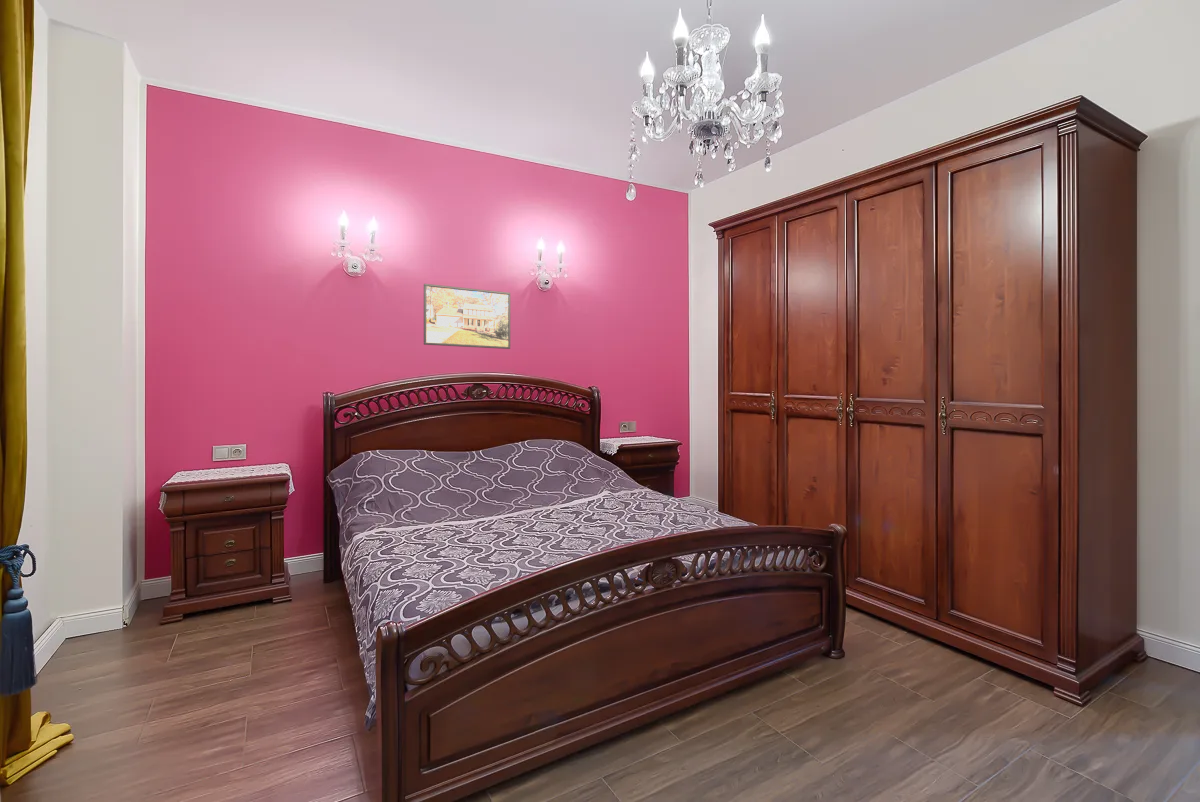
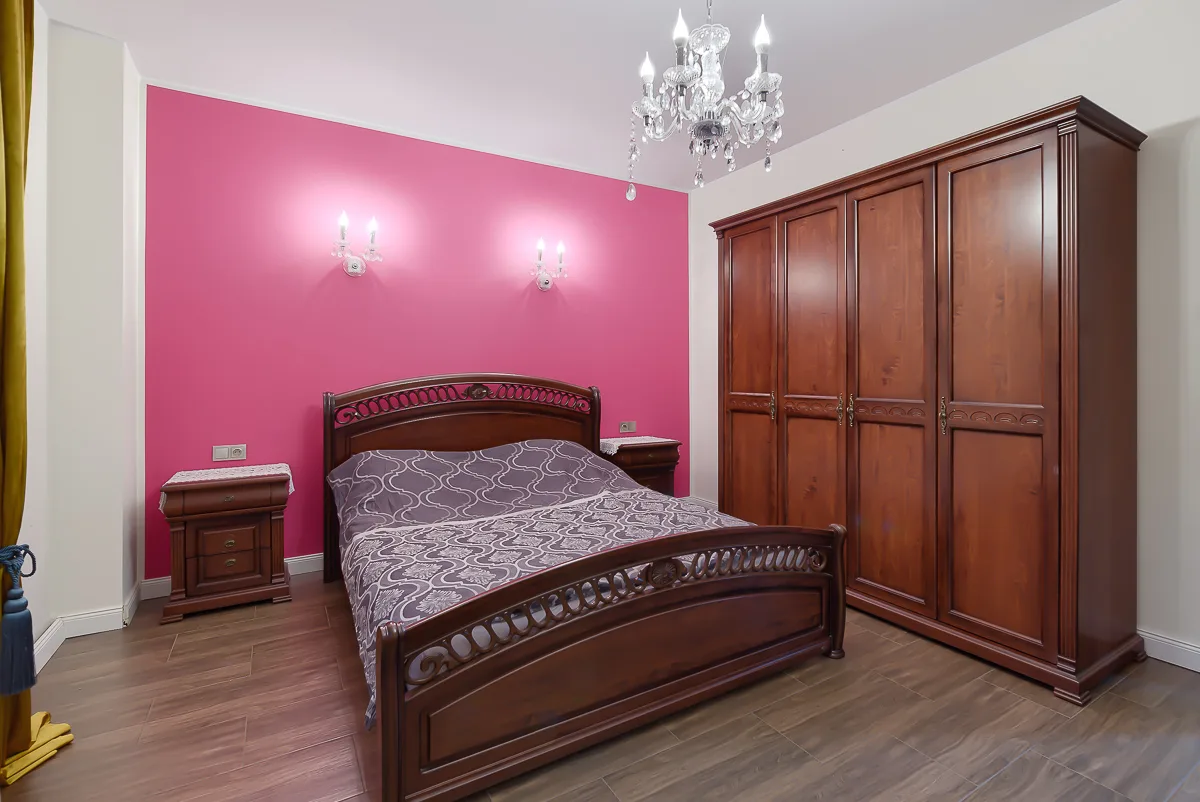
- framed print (468, 317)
